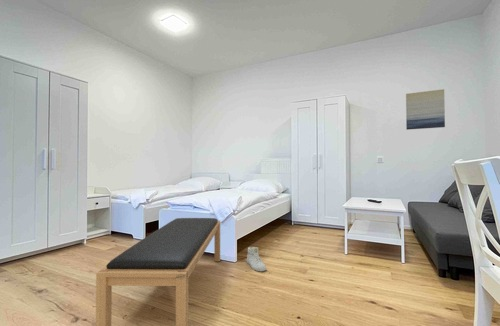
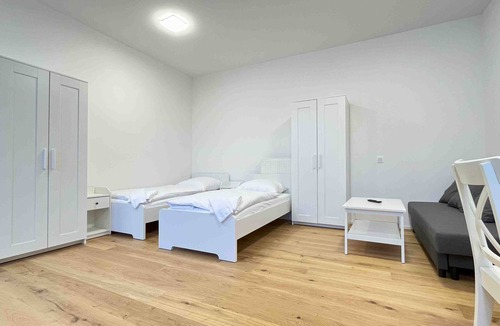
- bench (178, 260)
- sneaker (255, 257)
- wall art (424, 110)
